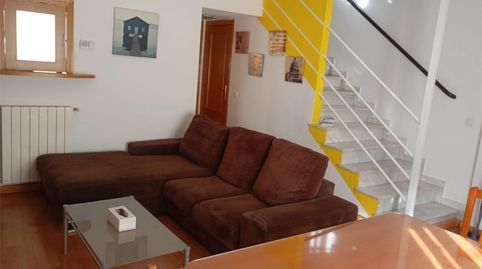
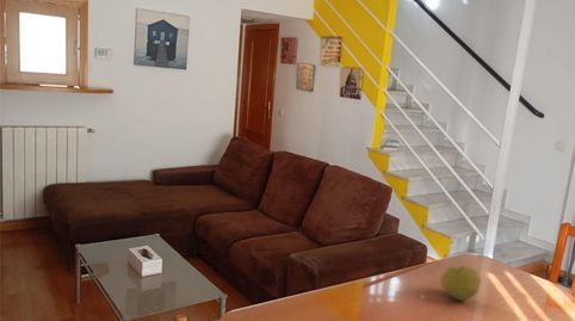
+ fruit (460, 282)
